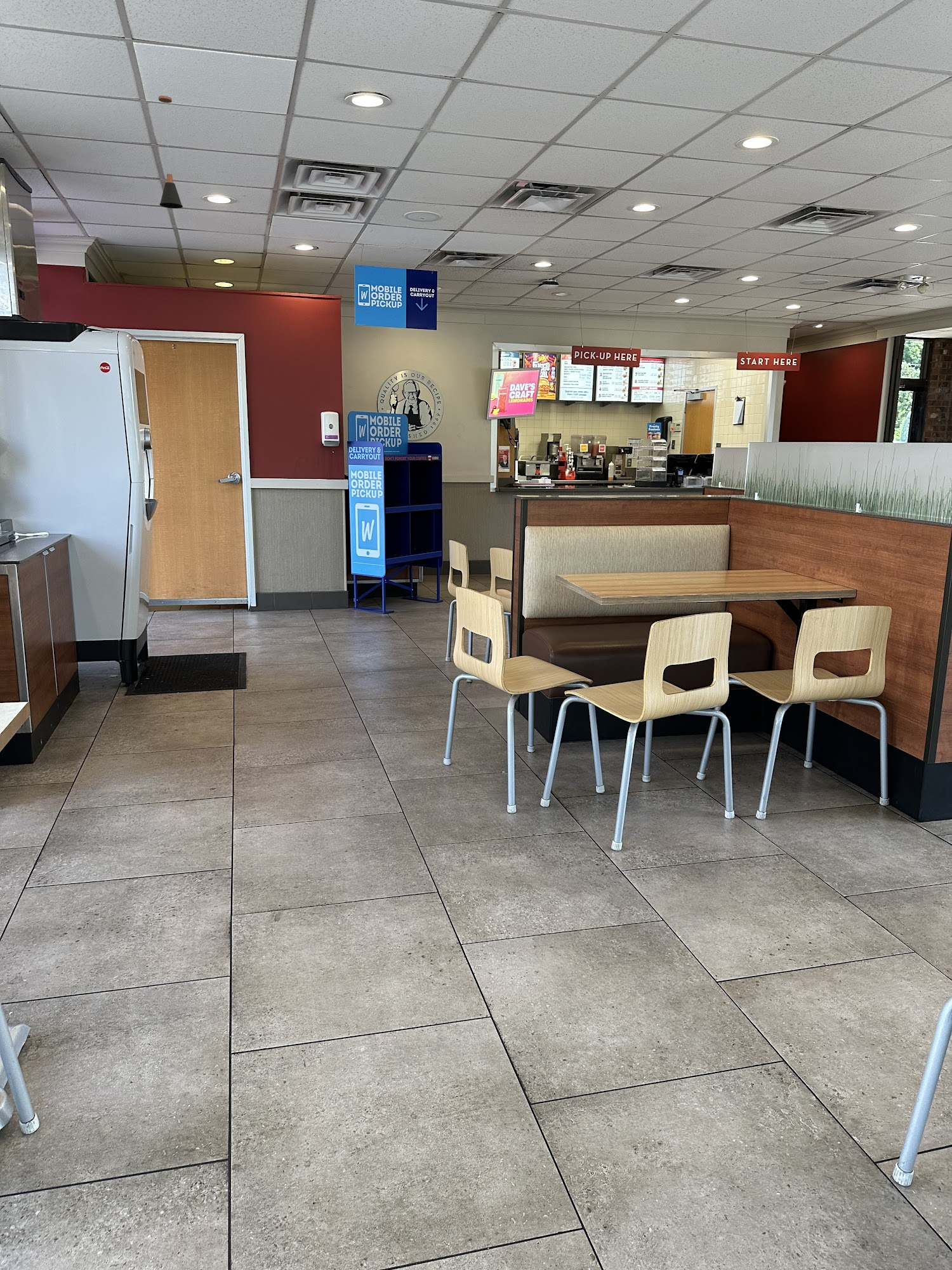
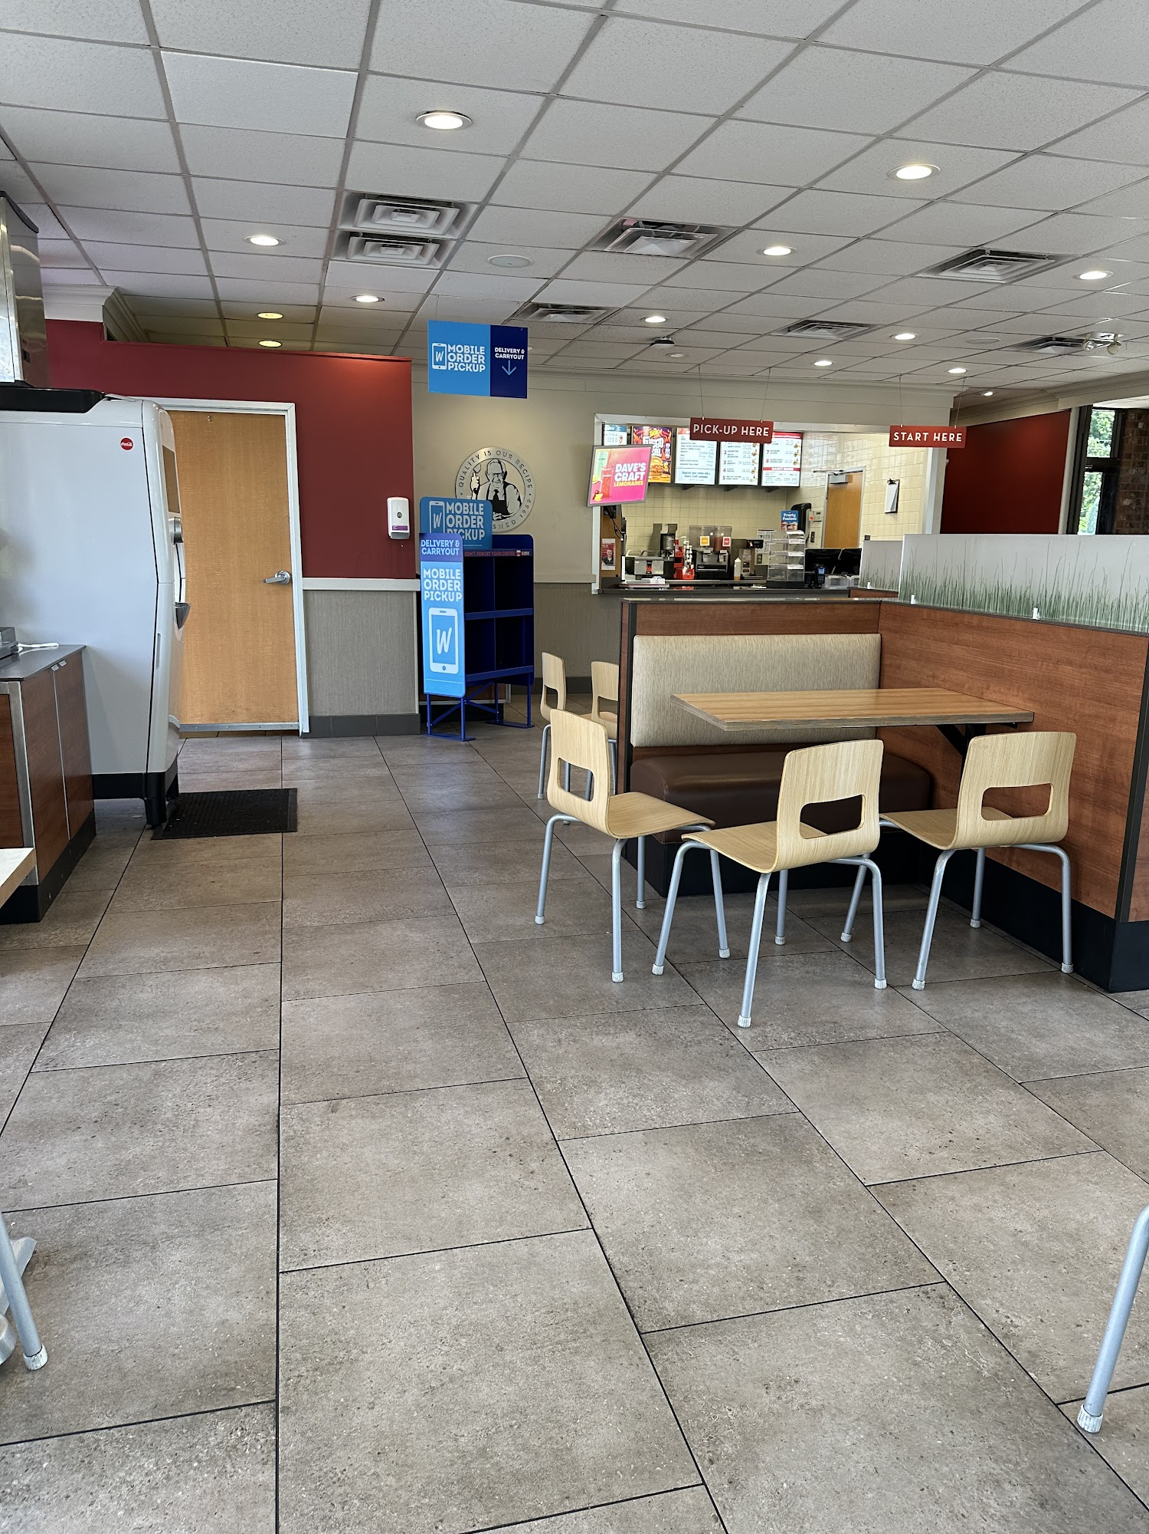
- pendant lamp (168, 157)
